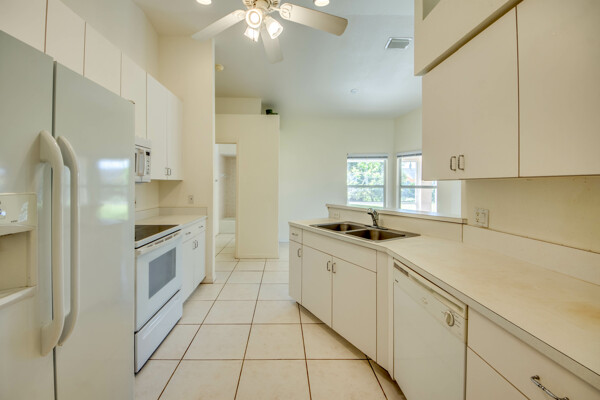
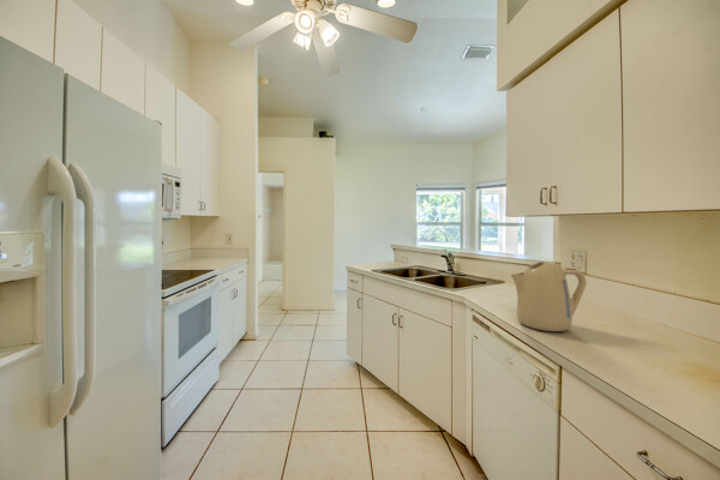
+ kettle (546, 293)
